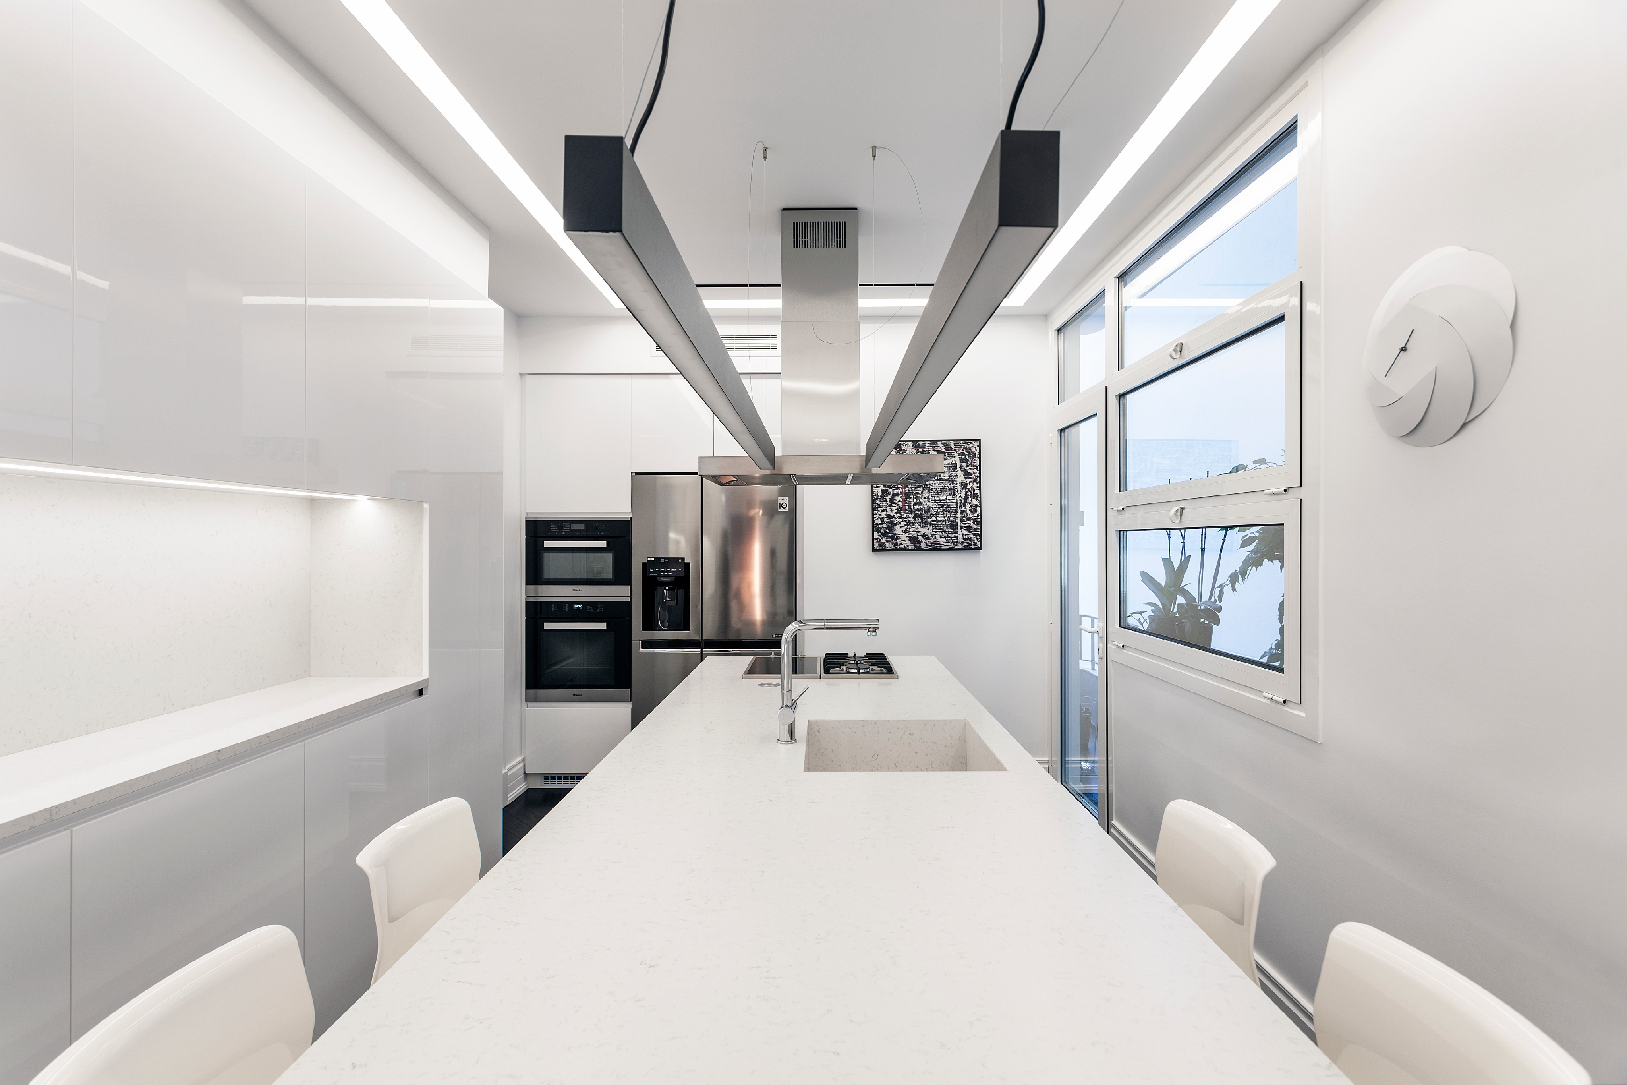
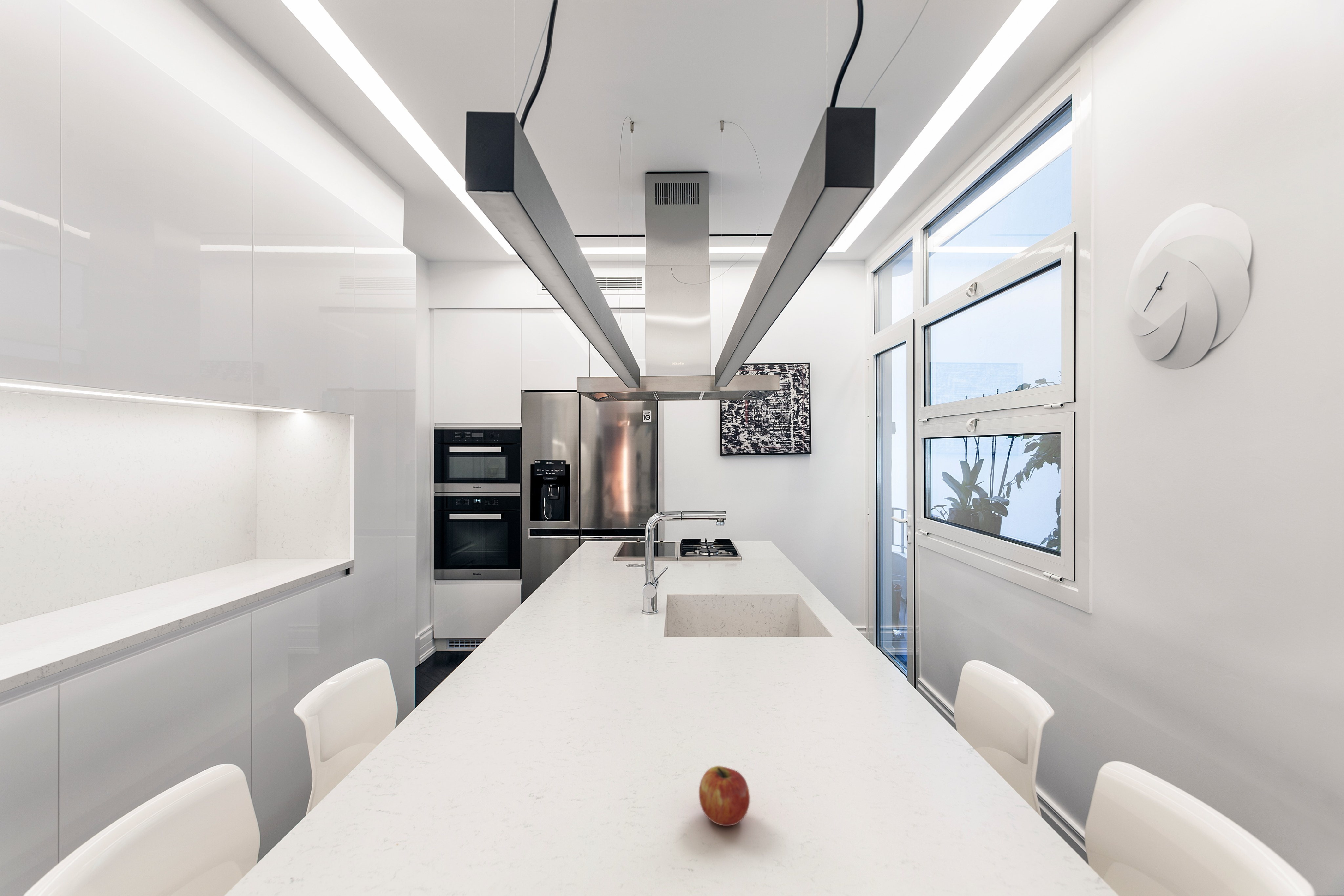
+ apple (724, 792)
